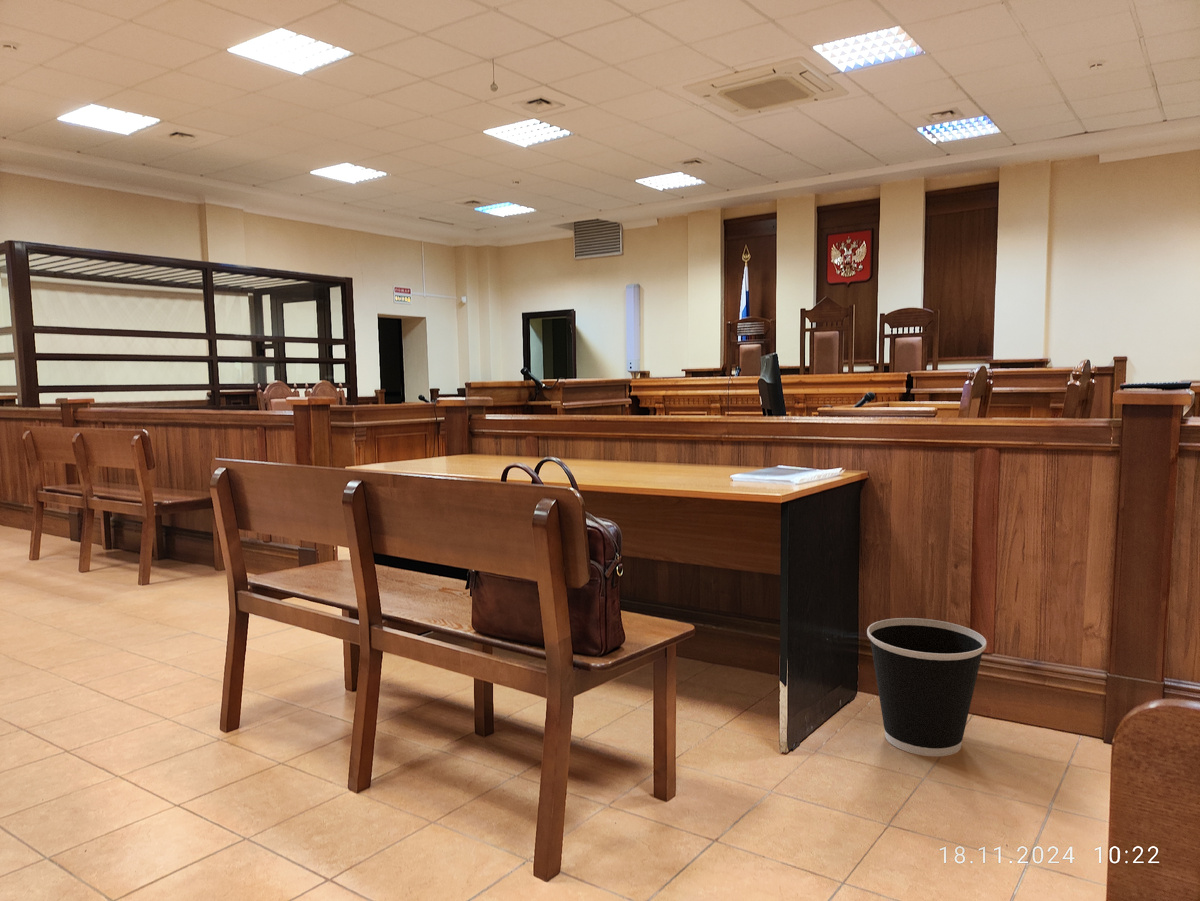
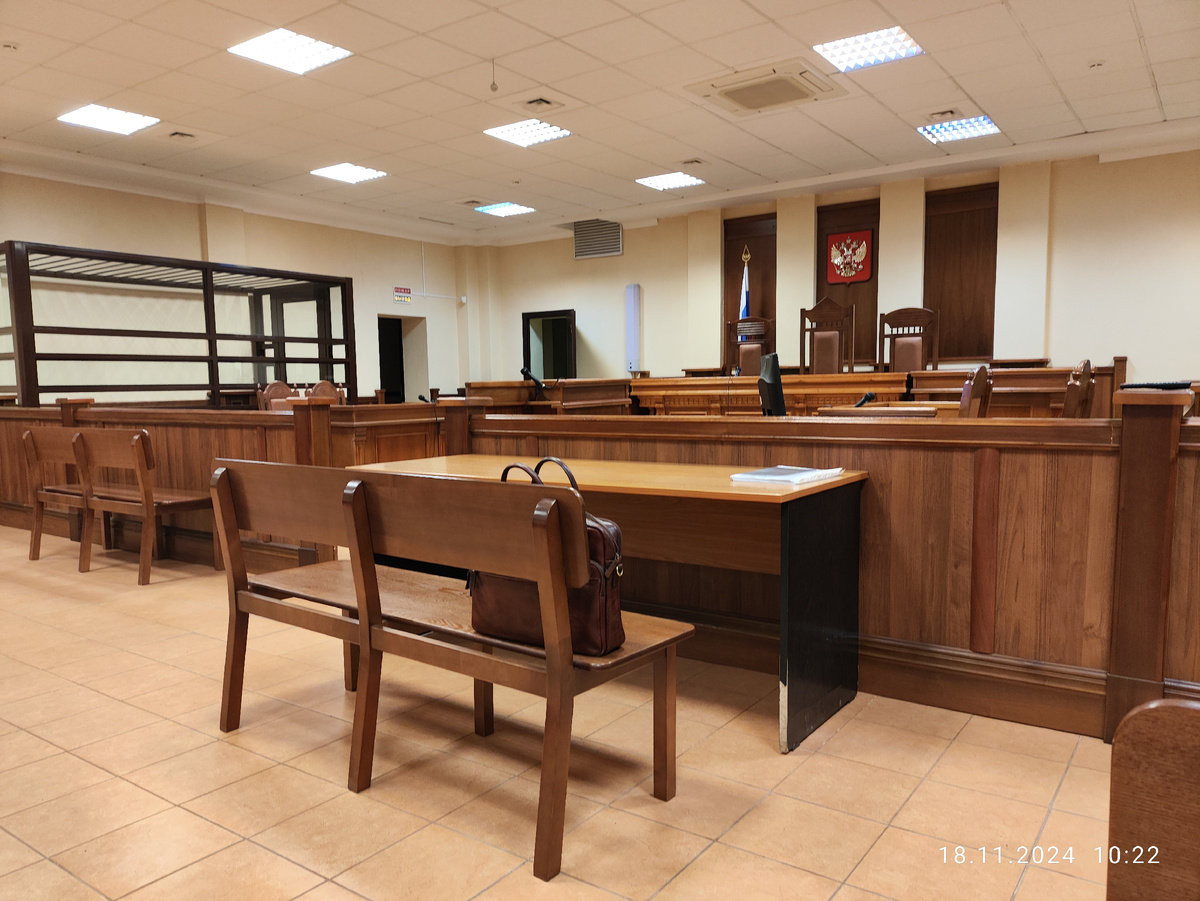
- wastebasket (923, 687)
